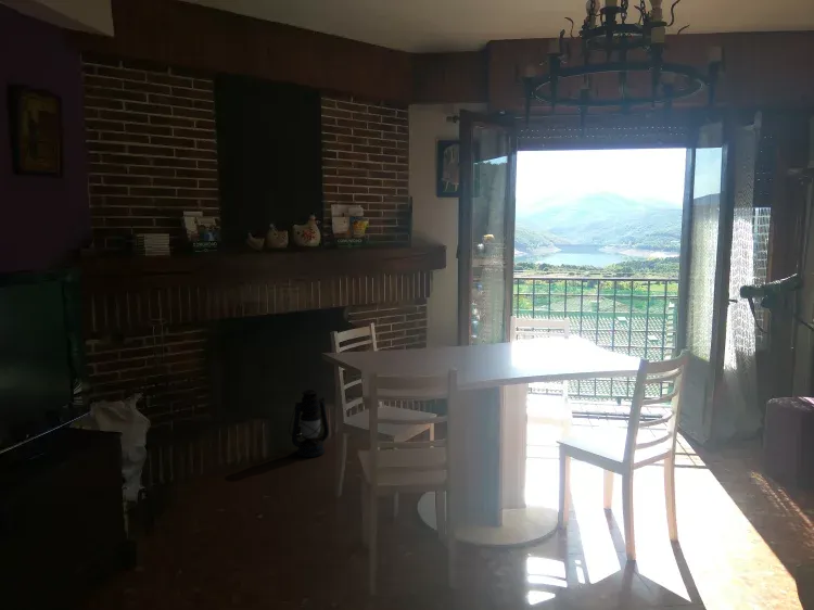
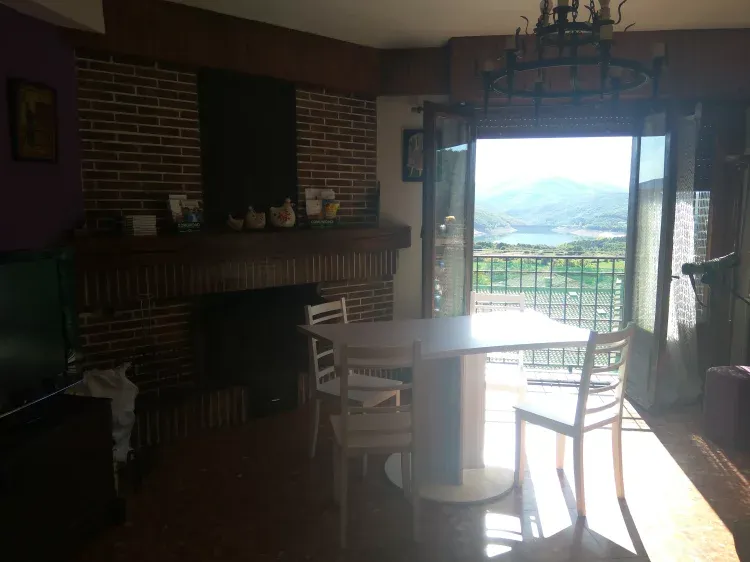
- lantern (309, 420)
